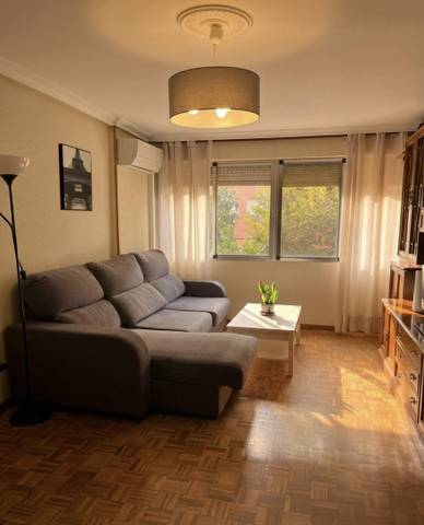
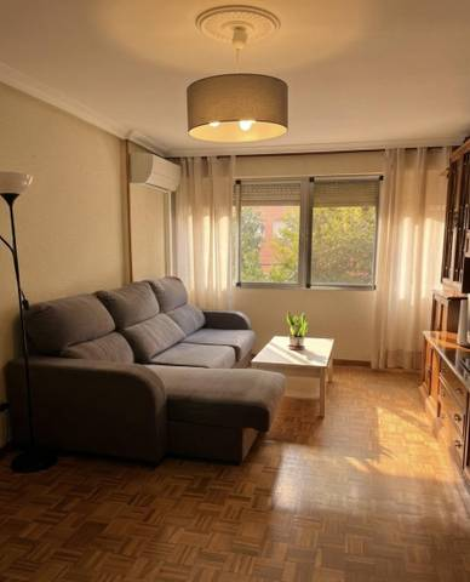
- wall art (76, 179)
